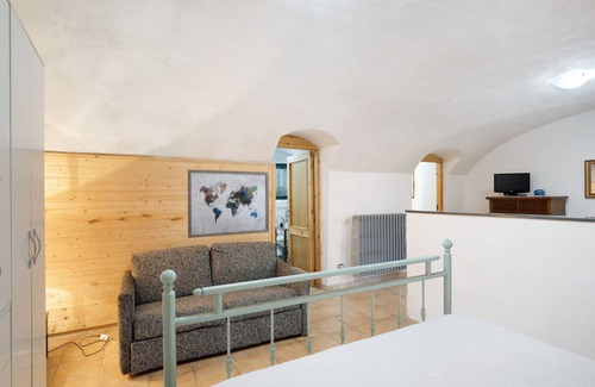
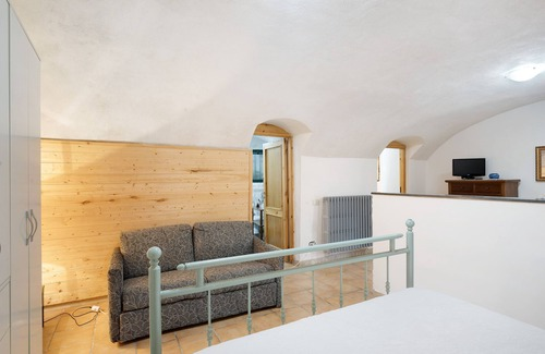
- wall art (231, 202)
